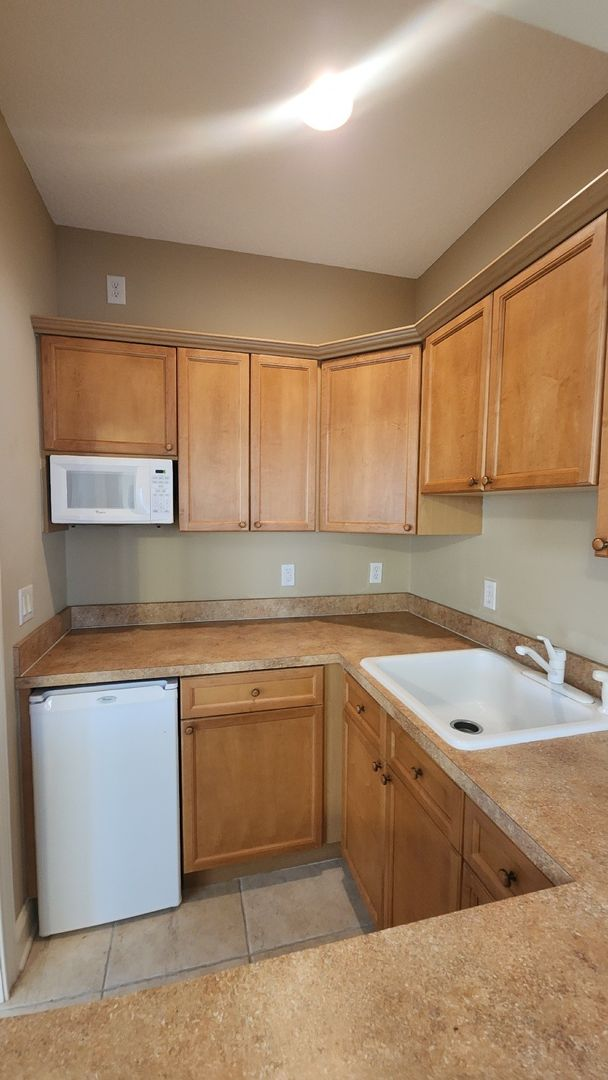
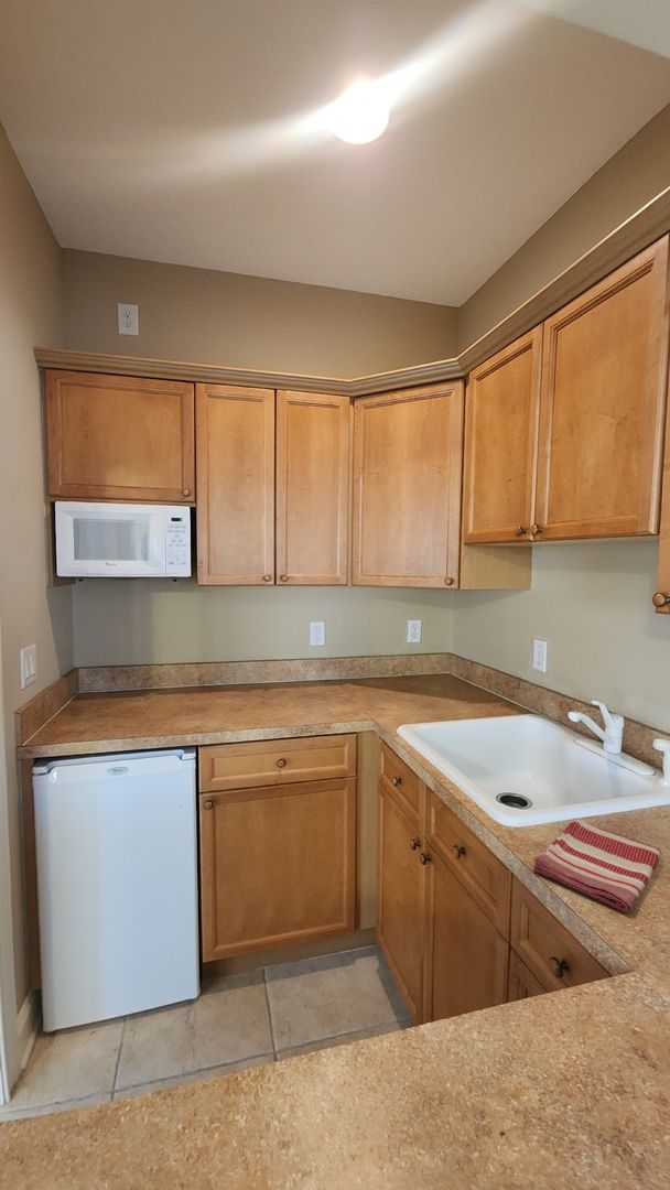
+ dish towel (598, 857)
